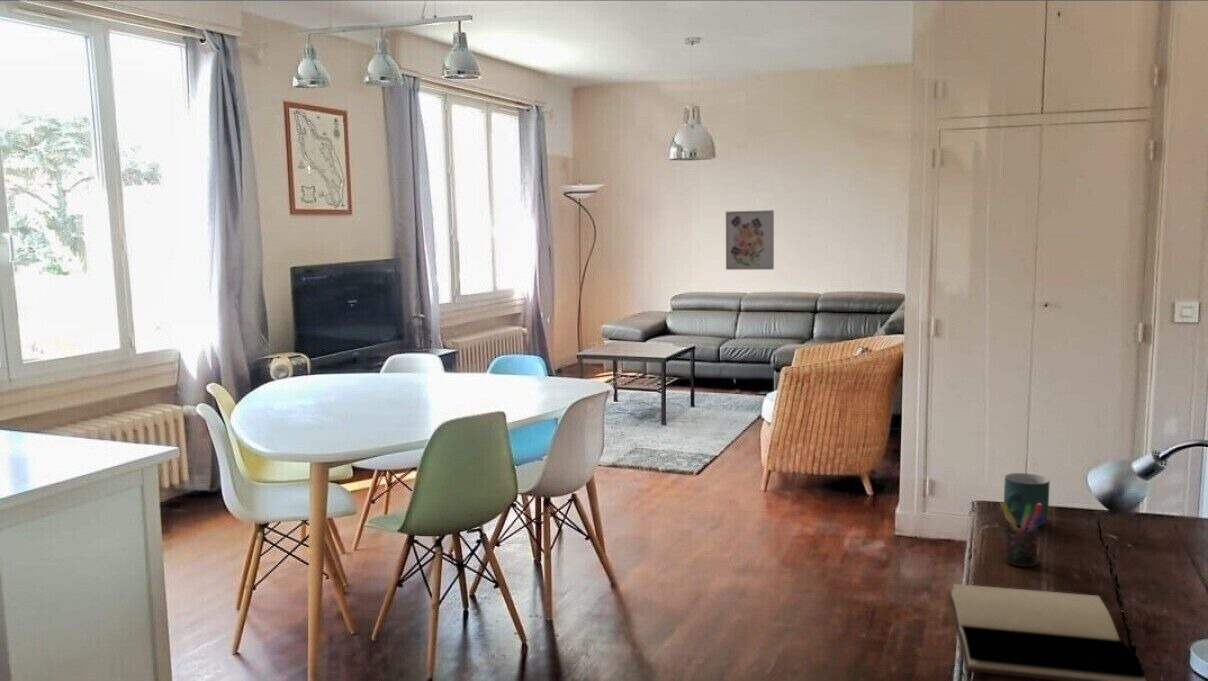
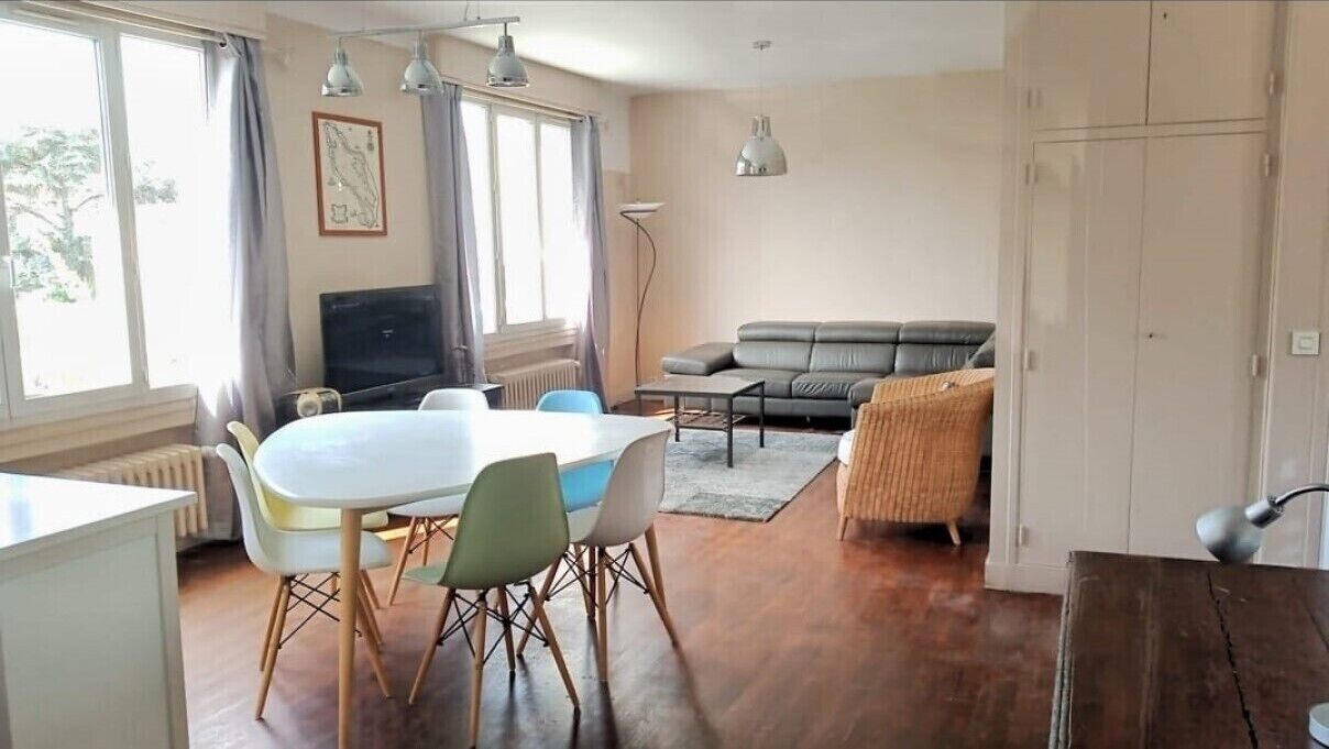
- pen holder (1024, 530)
- mug (1025, 502)
- wall art (749, 240)
- book (1037, 630)
